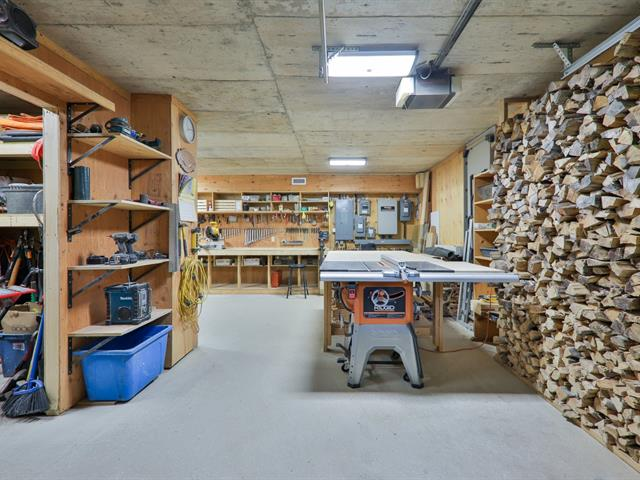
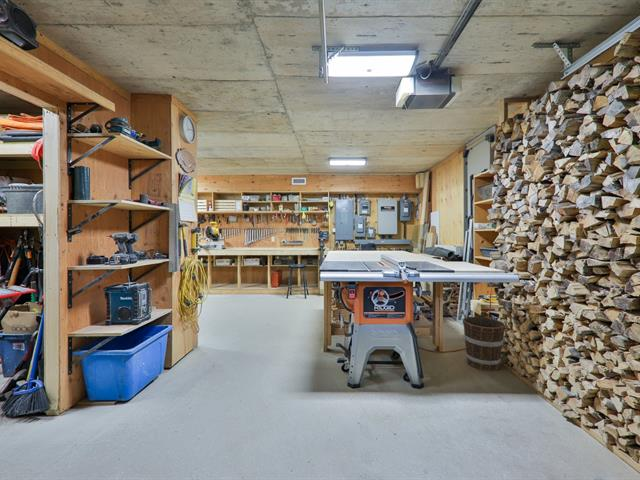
+ bucket (483, 343)
